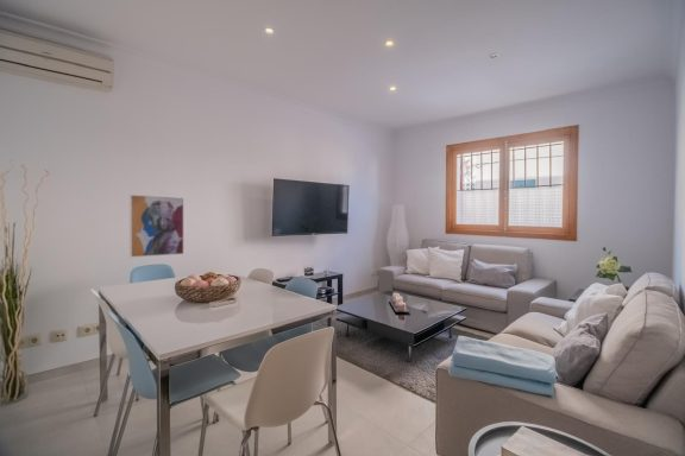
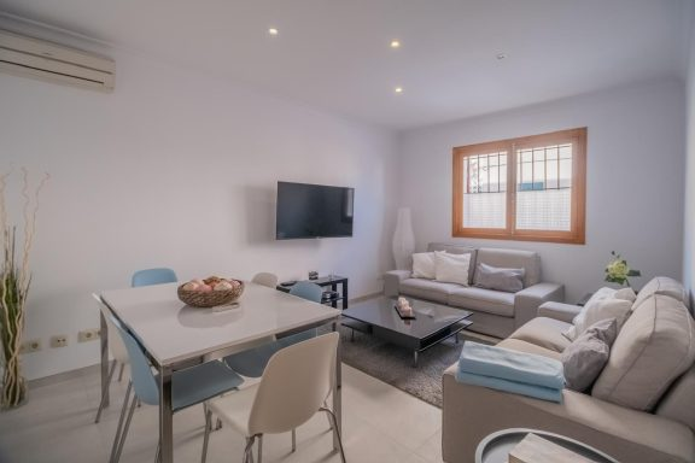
- wall art (157, 226)
